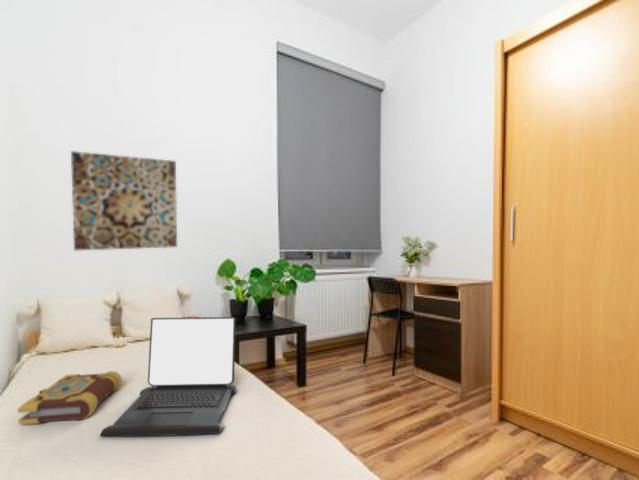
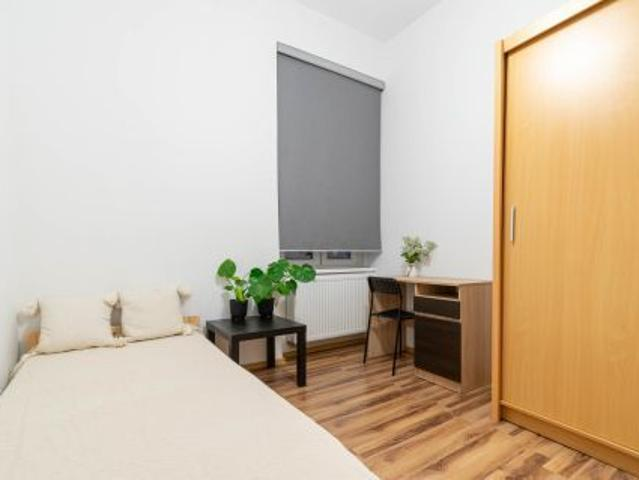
- laptop (178, 369)
- wall art (127, 202)
- book (76, 393)
